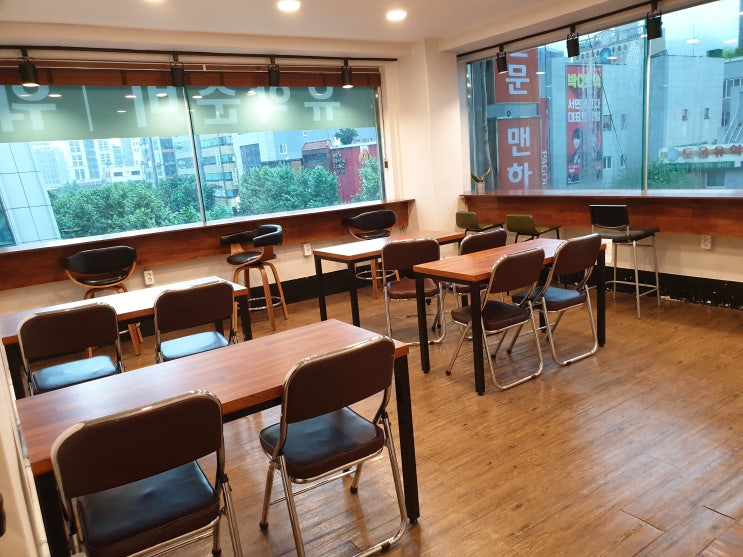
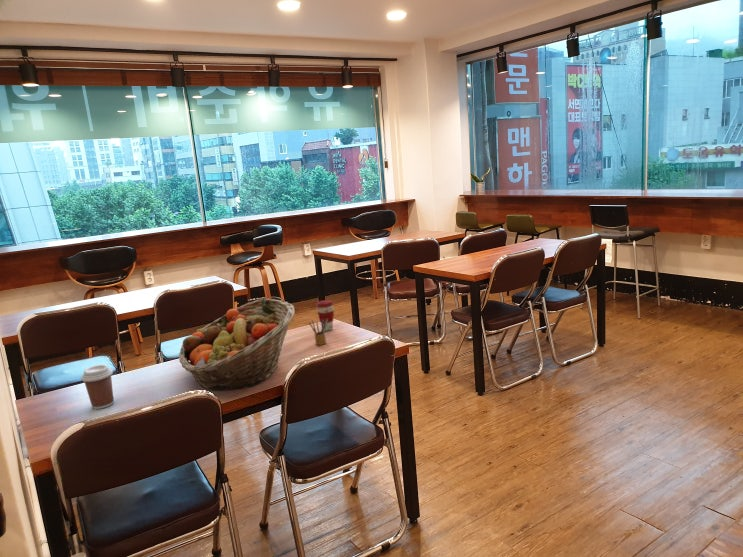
+ coffee cup (99, 386)
+ coffee cup (326, 315)
+ pencil box (318, 331)
+ fruit basket (238, 341)
